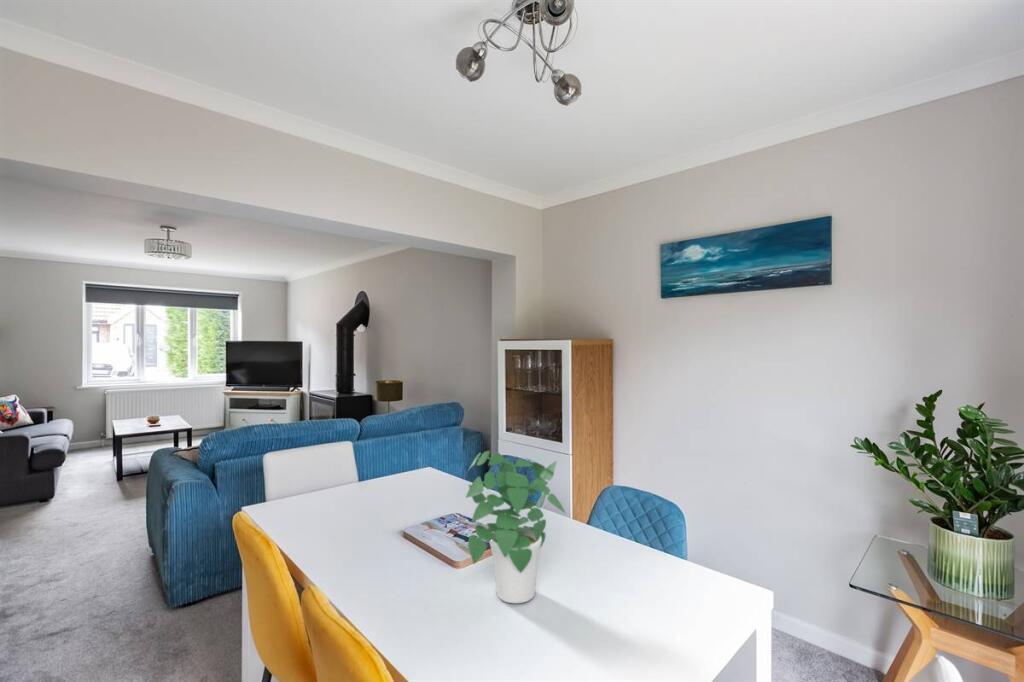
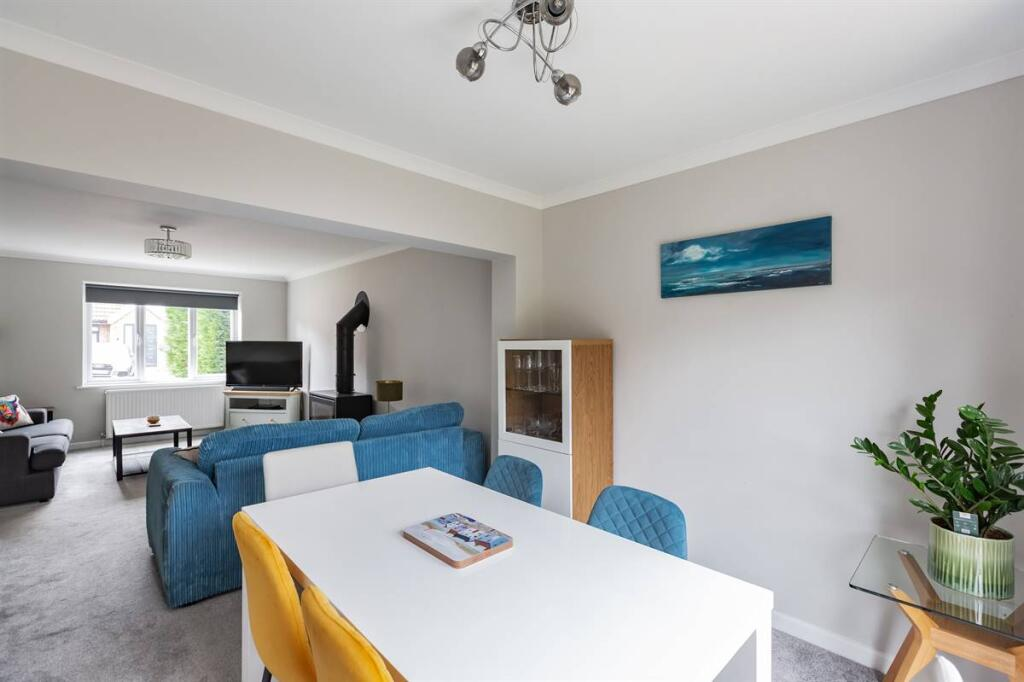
- potted plant (509, 522)
